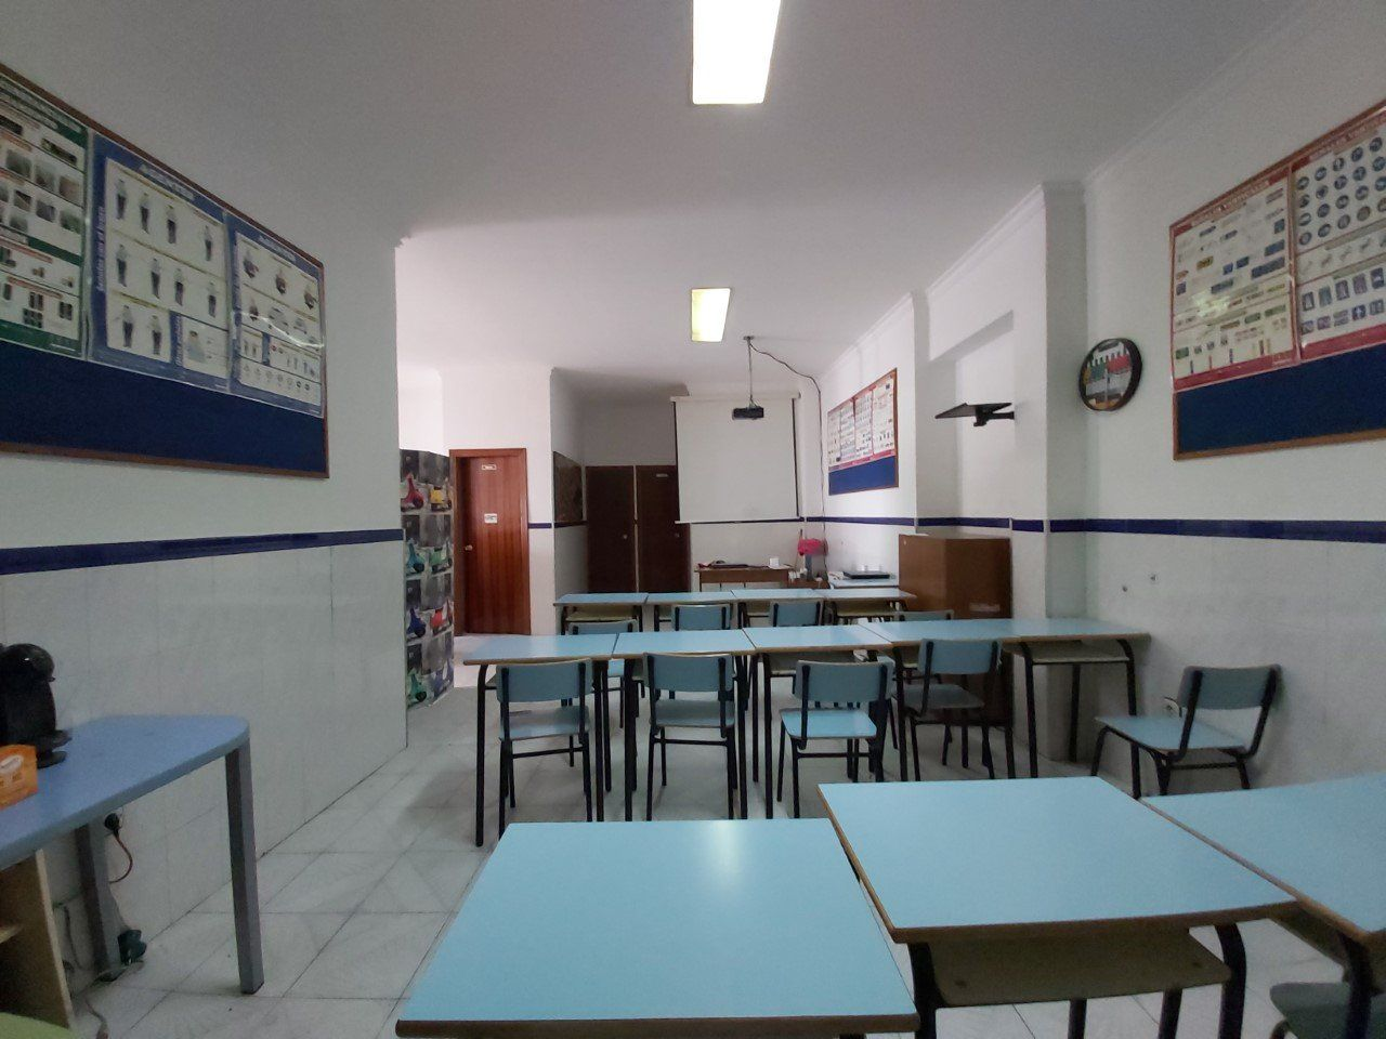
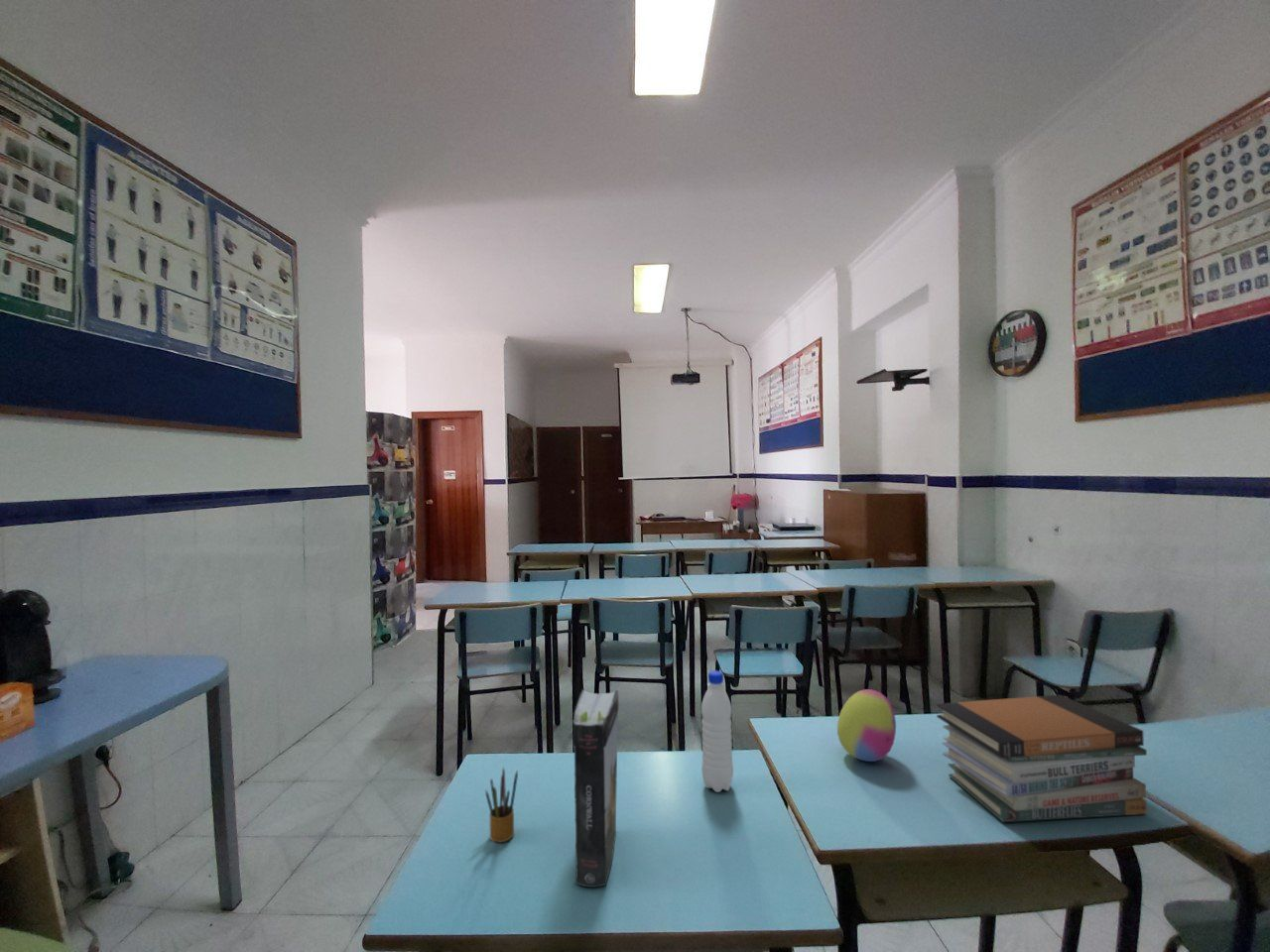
+ book stack (1035, 755)
+ pencil box (502, 806)
+ decorative egg (865, 723)
+ book (595, 778)
+ water bottle (716, 729)
